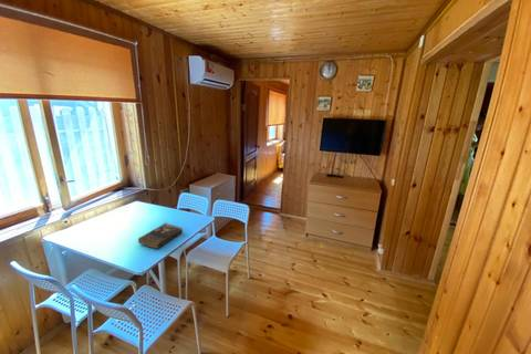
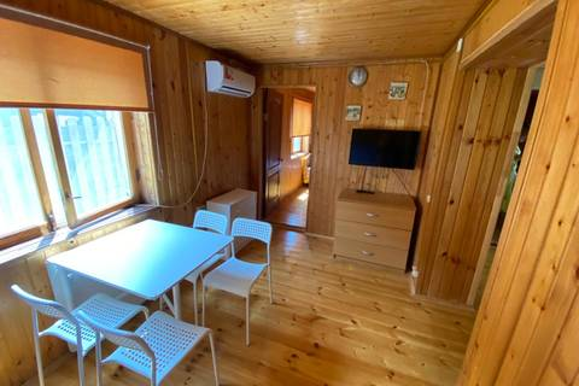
- book (162, 235)
